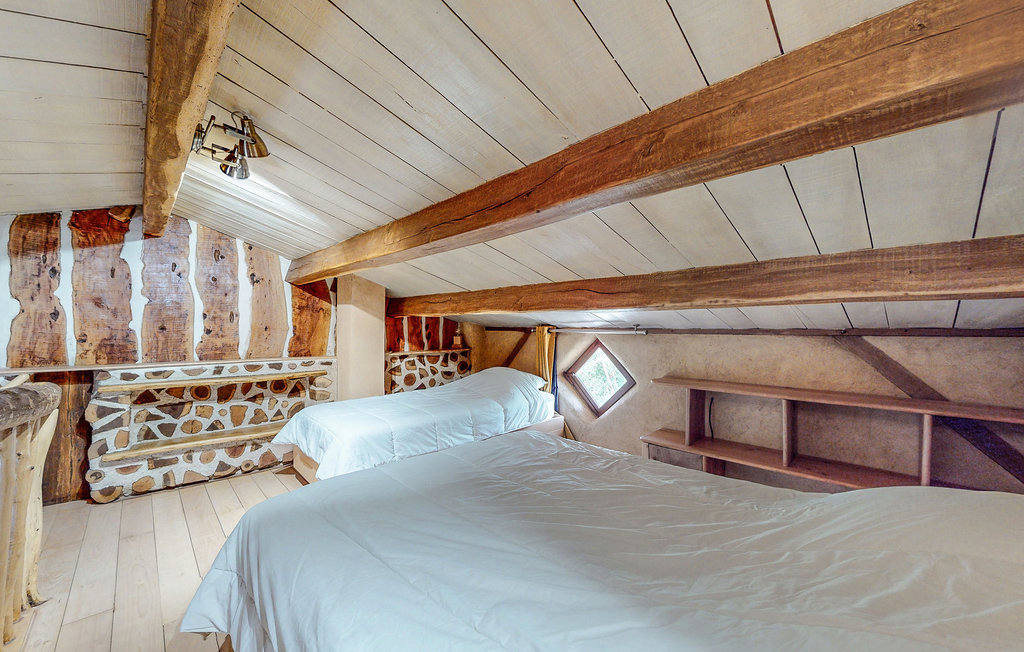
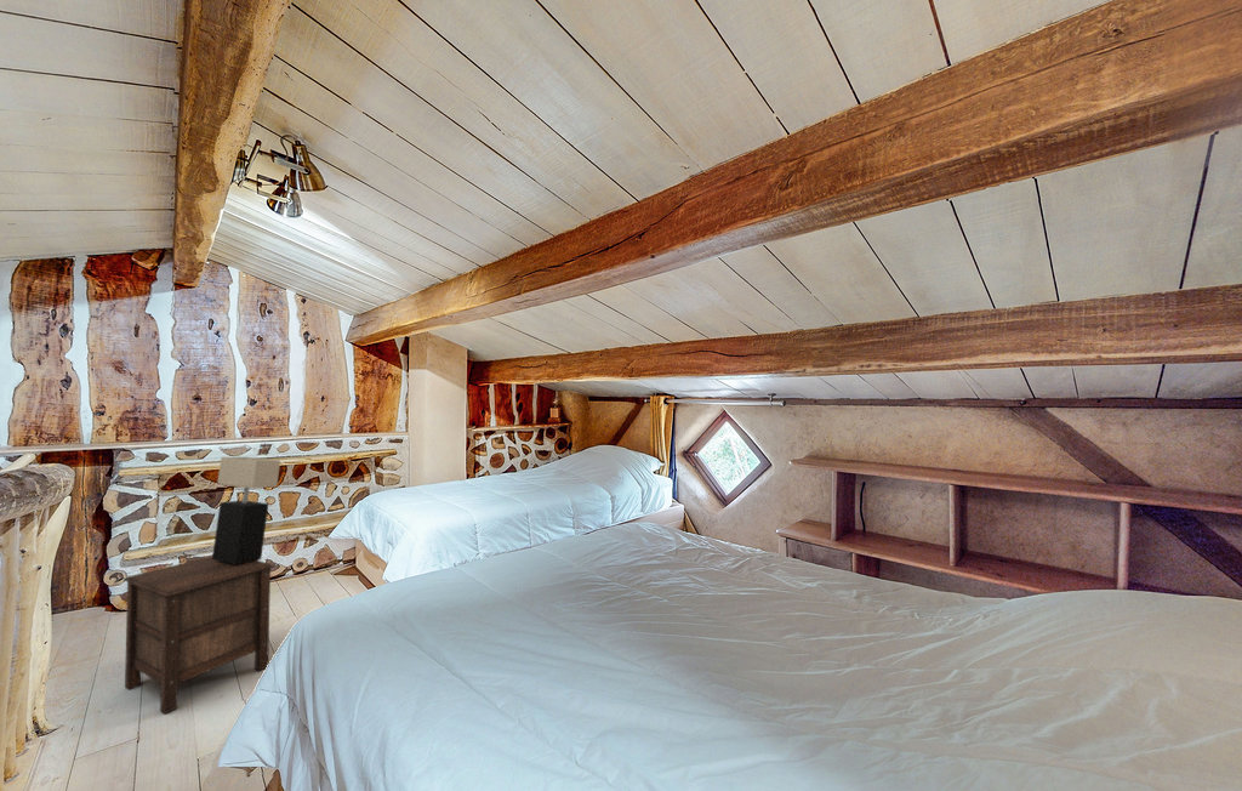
+ table lamp (238, 510)
+ nightstand (200, 622)
